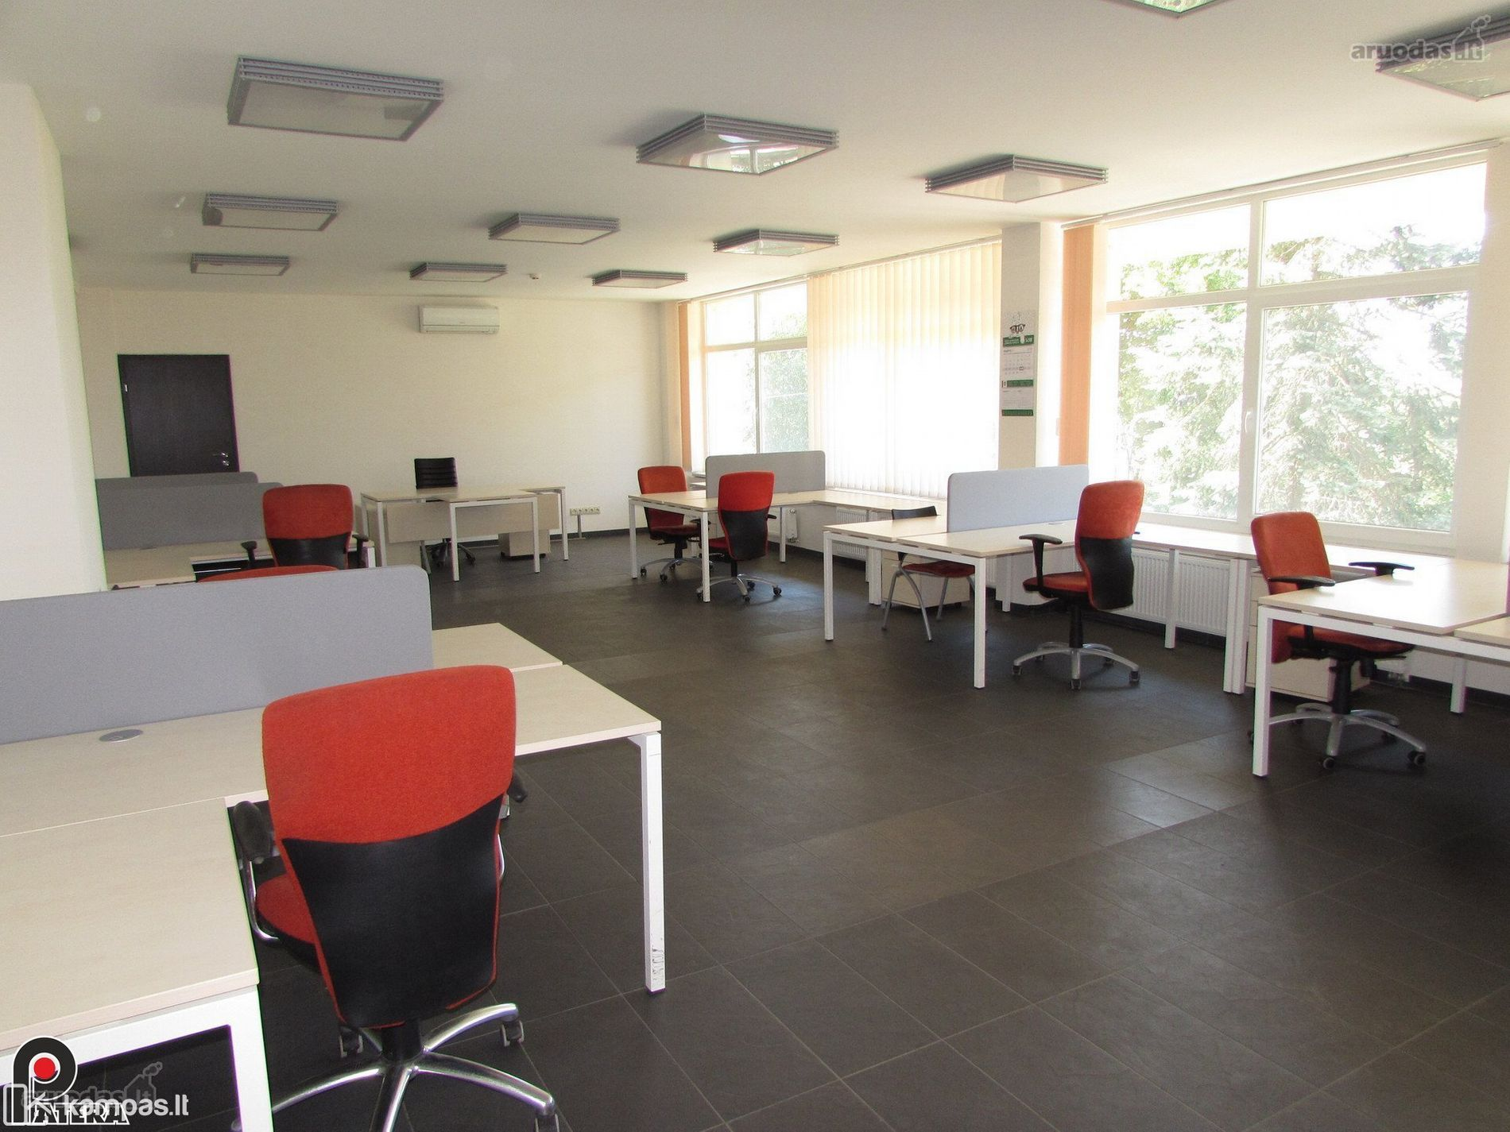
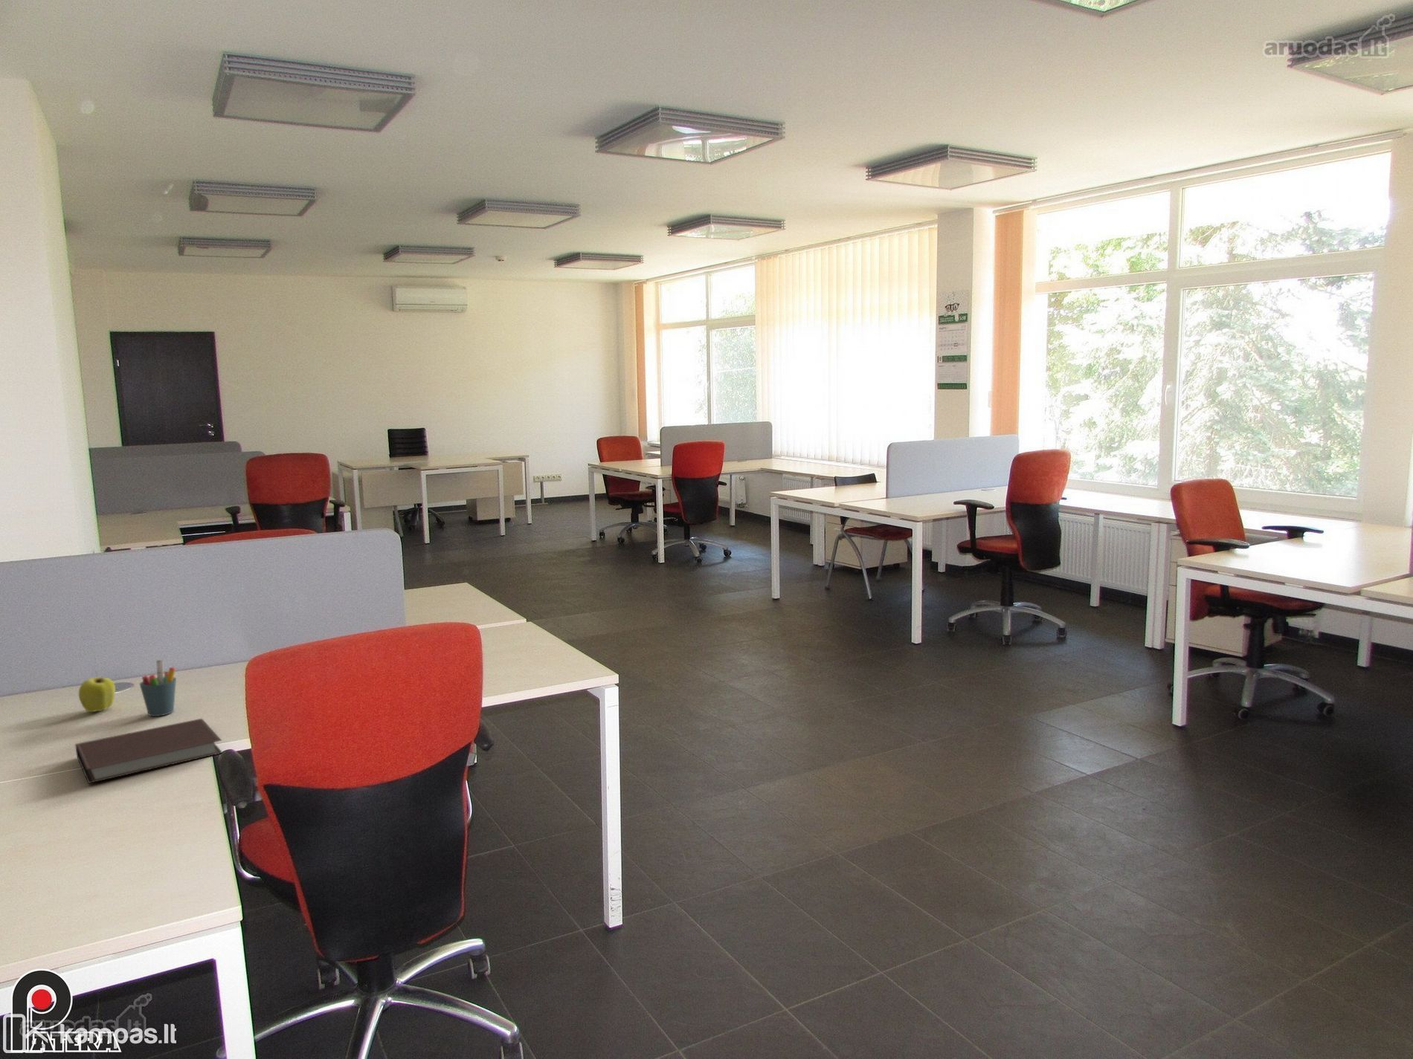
+ apple (97, 691)
+ pen holder (159, 689)
+ notebook (149, 748)
